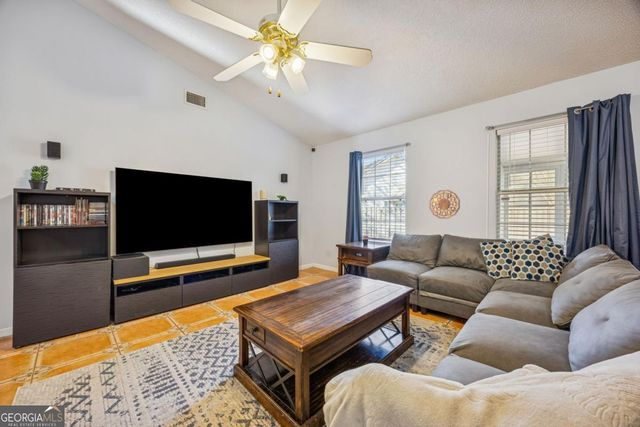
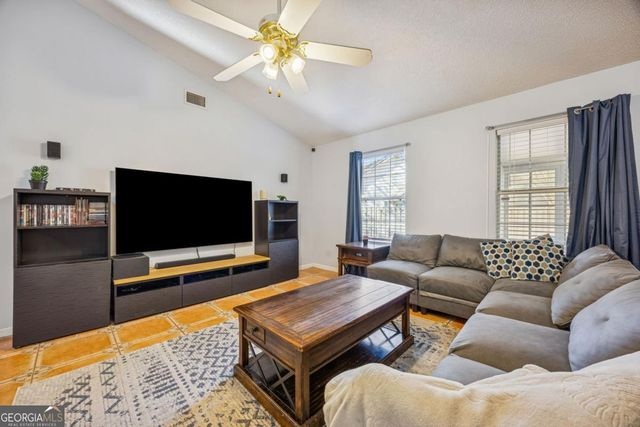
- wall clock (444, 204)
